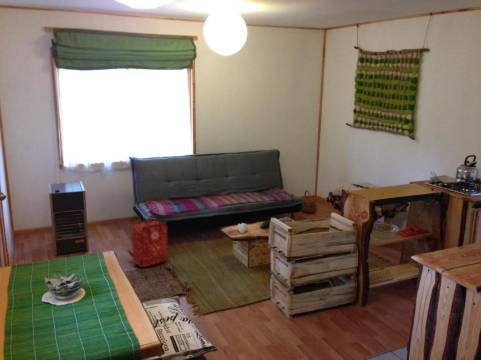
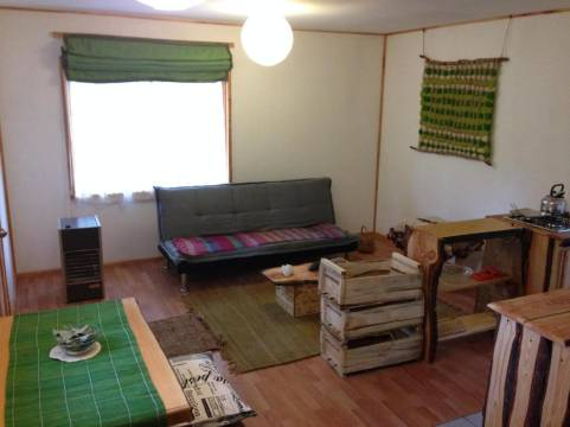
- backpack (147, 239)
